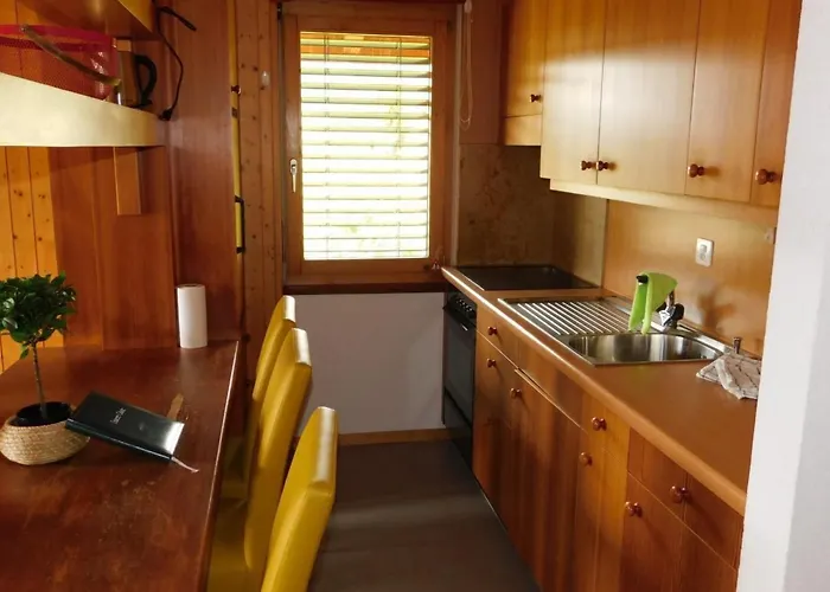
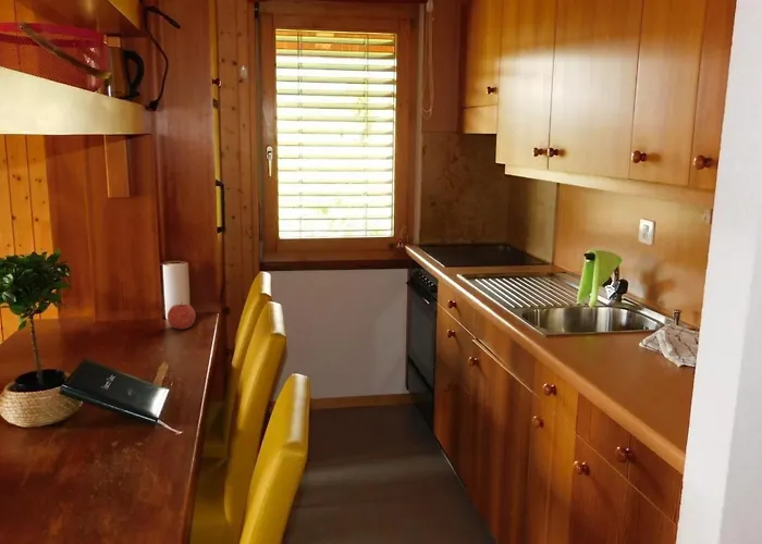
+ fruit (182, 314)
